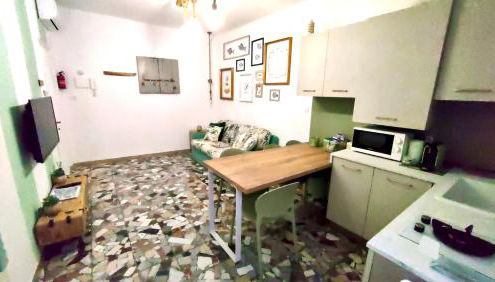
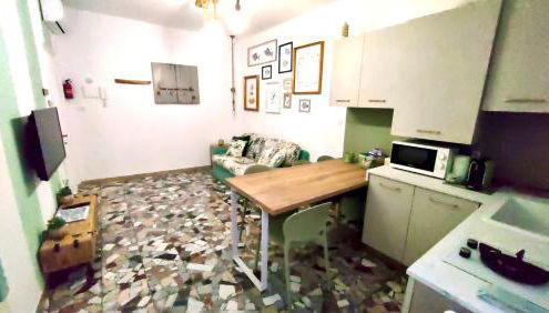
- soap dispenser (431, 246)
